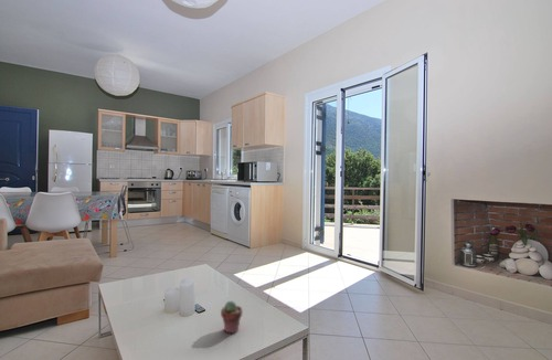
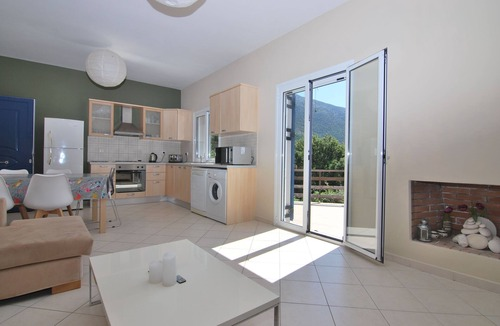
- potted succulent (231, 315)
